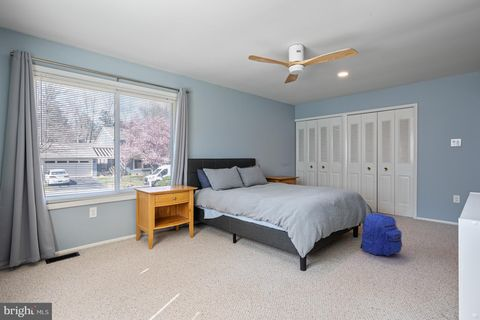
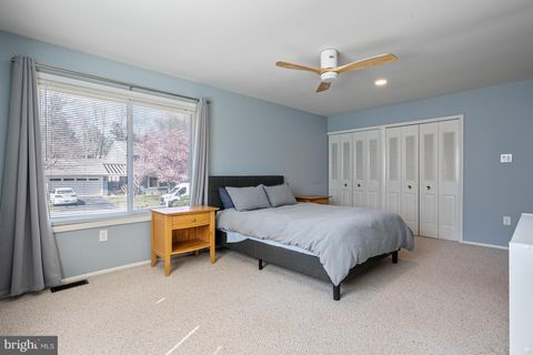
- backpack (382, 233)
